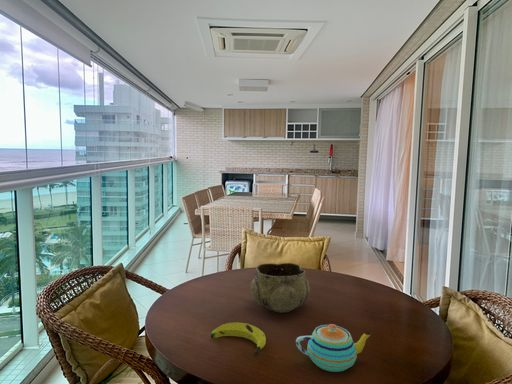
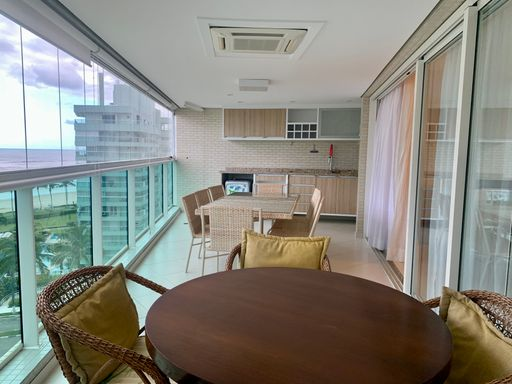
- decorative bowl (280, 288)
- teapot (334, 343)
- banana (238, 336)
